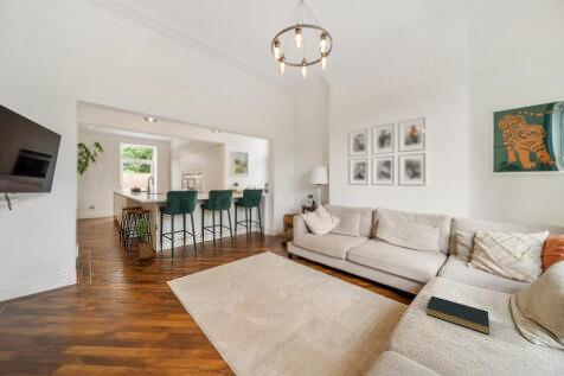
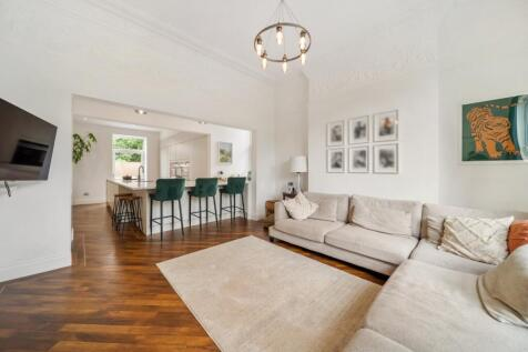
- house plant (143, 238)
- hardback book (456, 312)
